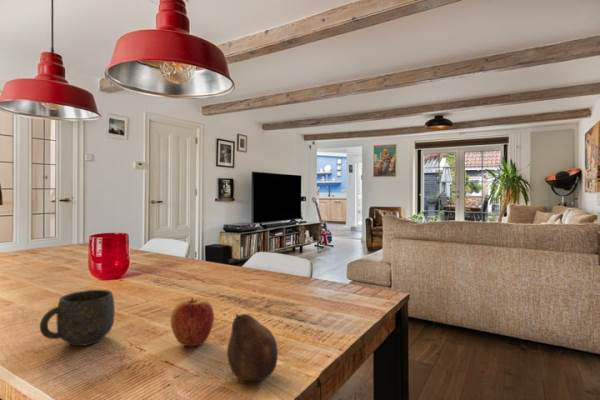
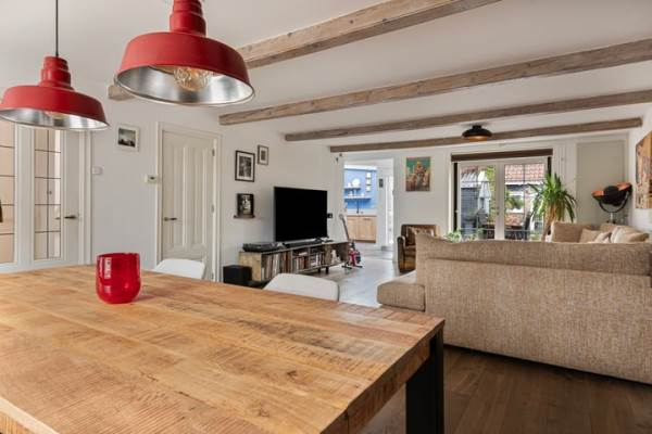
- fruit (253, 345)
- mug (78, 319)
- apple (192, 320)
